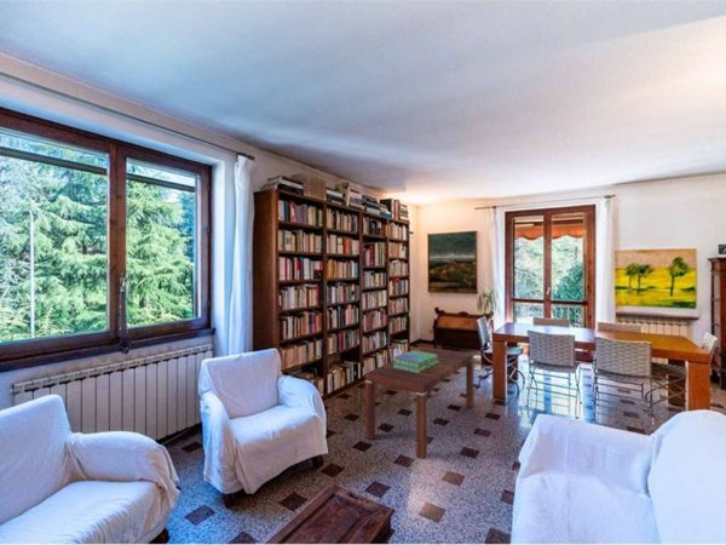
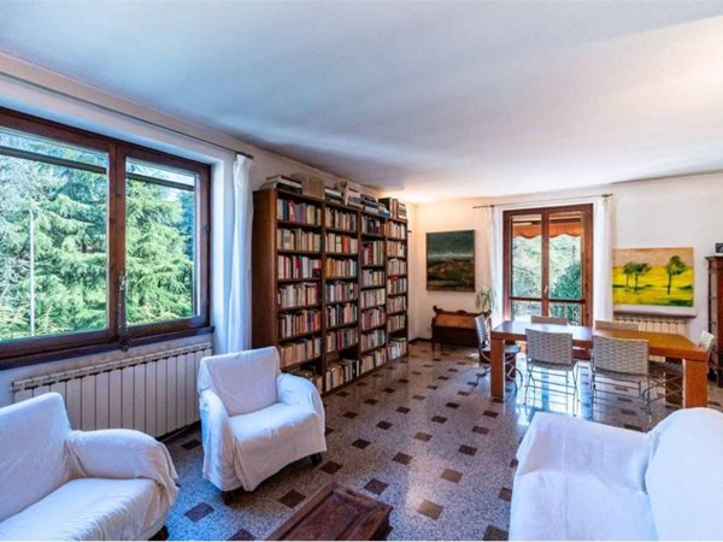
- coffee table (425, 391)
- stack of books (415, 360)
